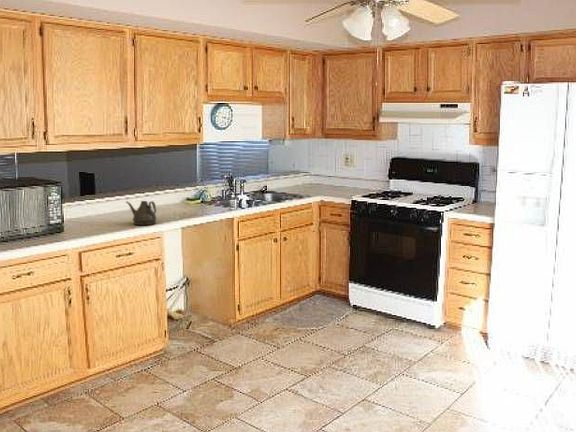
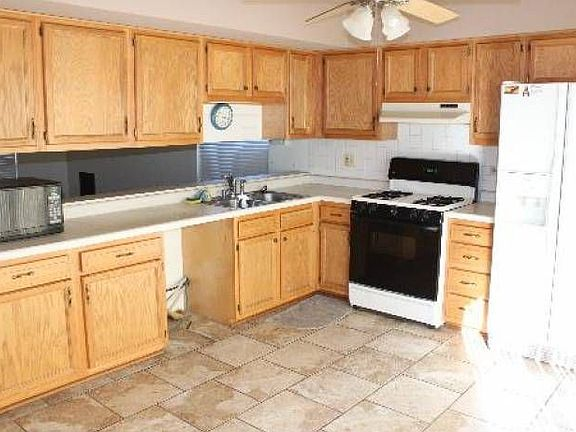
- teapot (141, 211)
